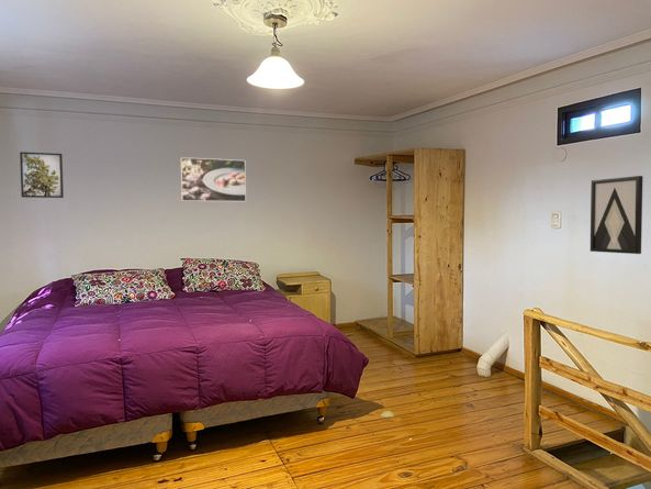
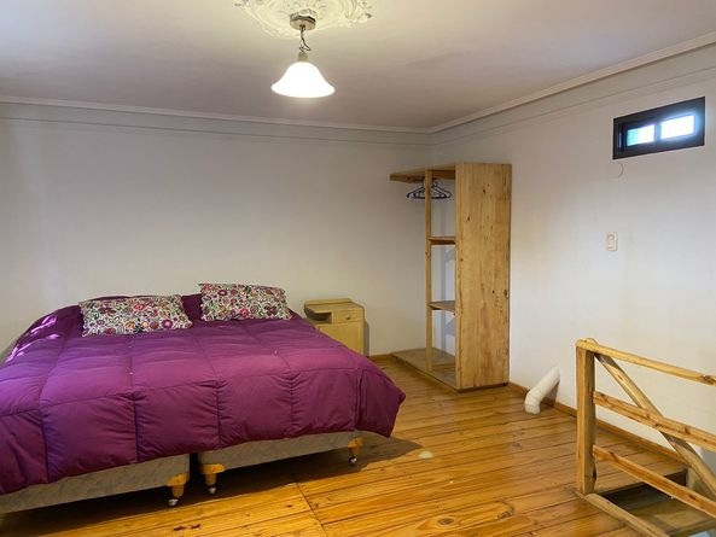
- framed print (42, 175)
- wall art (615, 215)
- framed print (214, 180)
